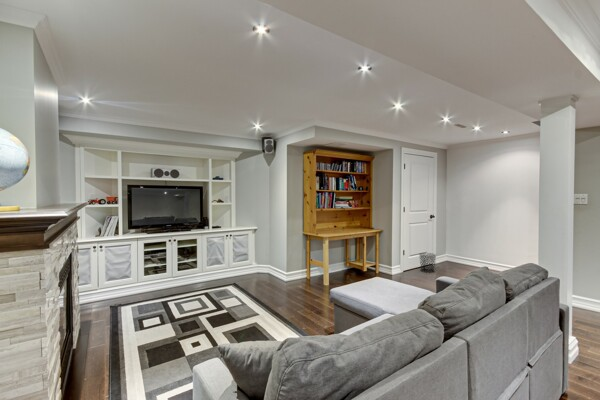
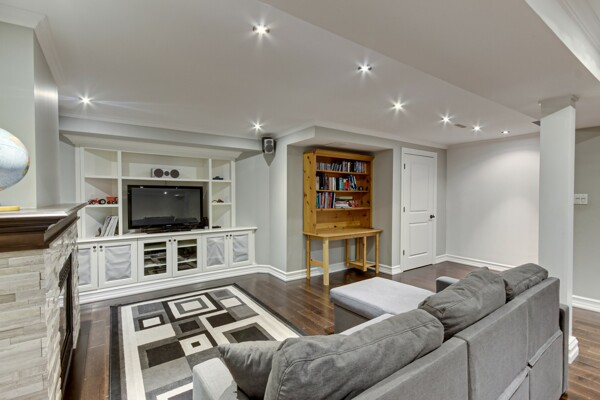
- waste bin (426, 262)
